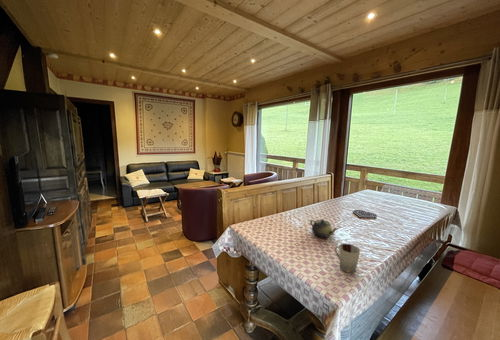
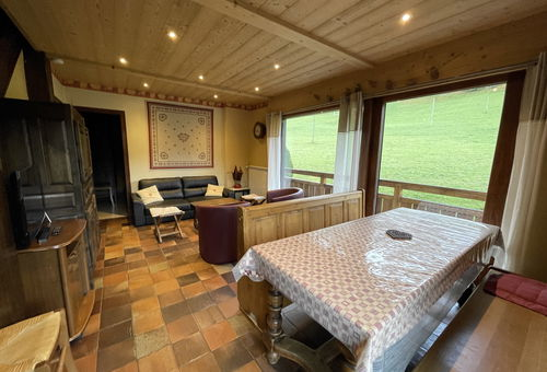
- teapot (323, 227)
- cup (345, 256)
